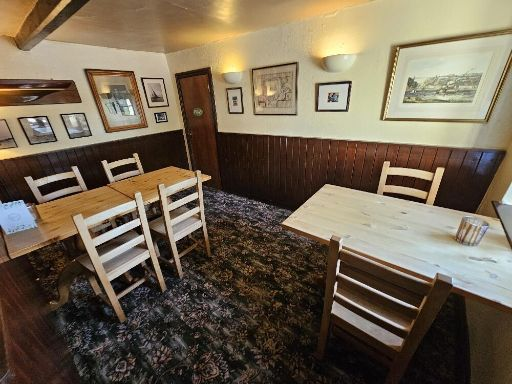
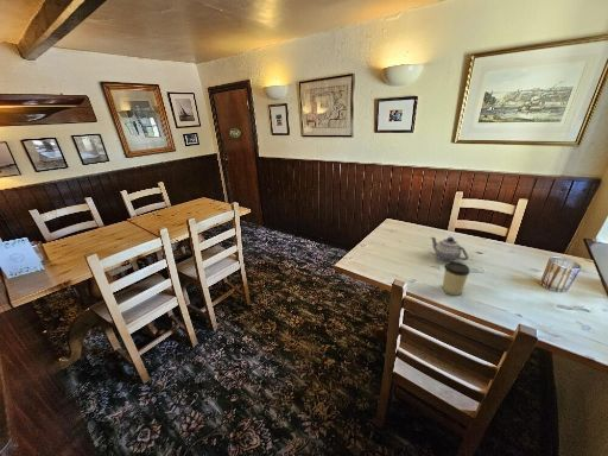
+ cup (454, 278)
+ teapot (448, 247)
